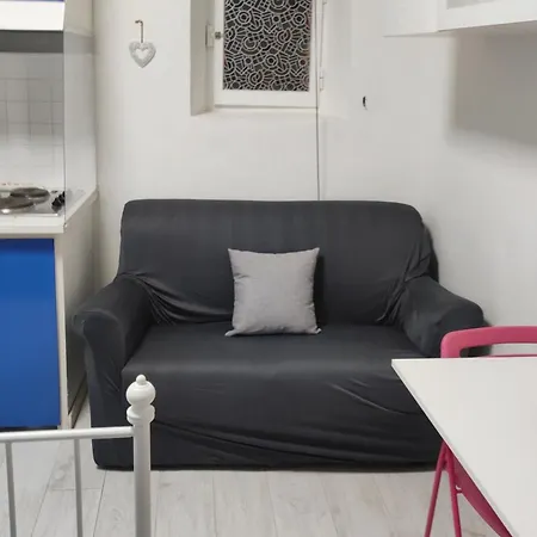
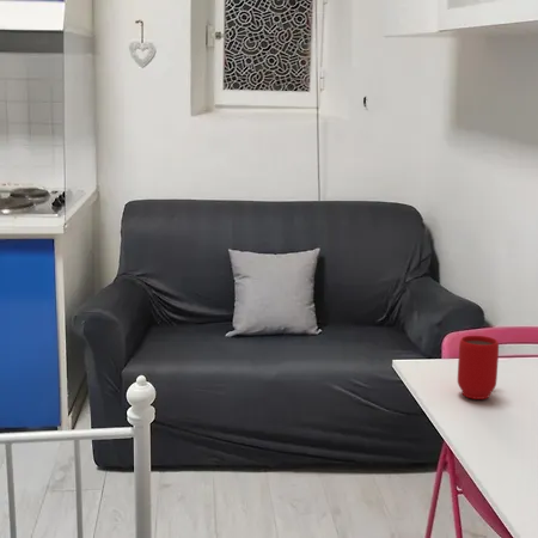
+ mug (481, 366)
